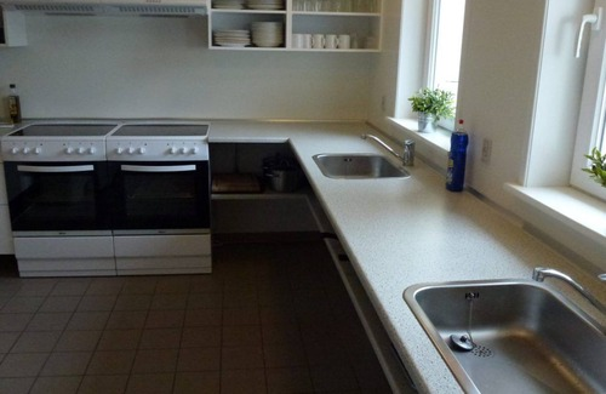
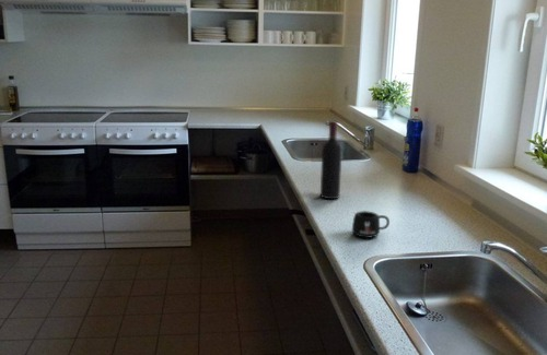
+ wine bottle (331, 159)
+ mug (371, 224)
